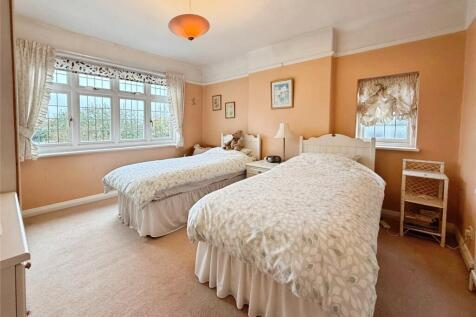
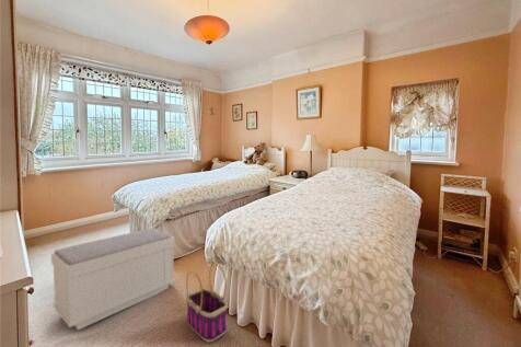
+ bench (118, 269)
+ basket (206, 297)
